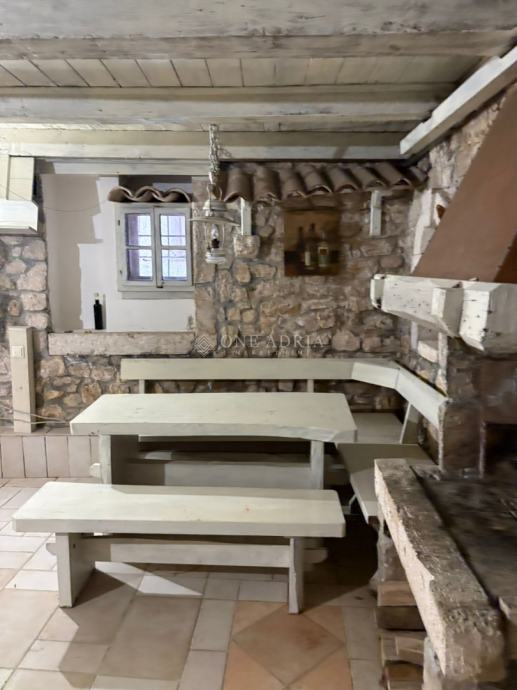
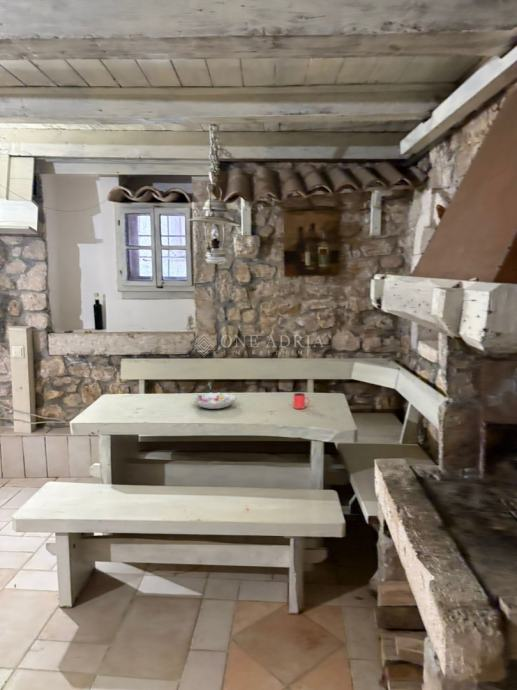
+ cup (301, 401)
+ decorative bowl (214, 401)
